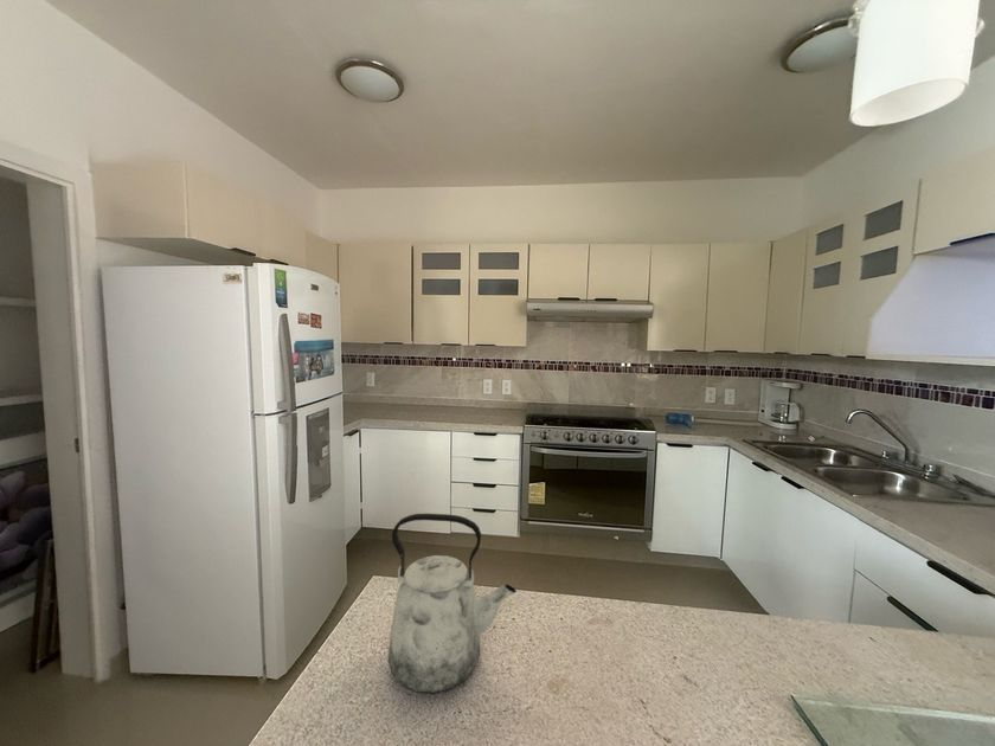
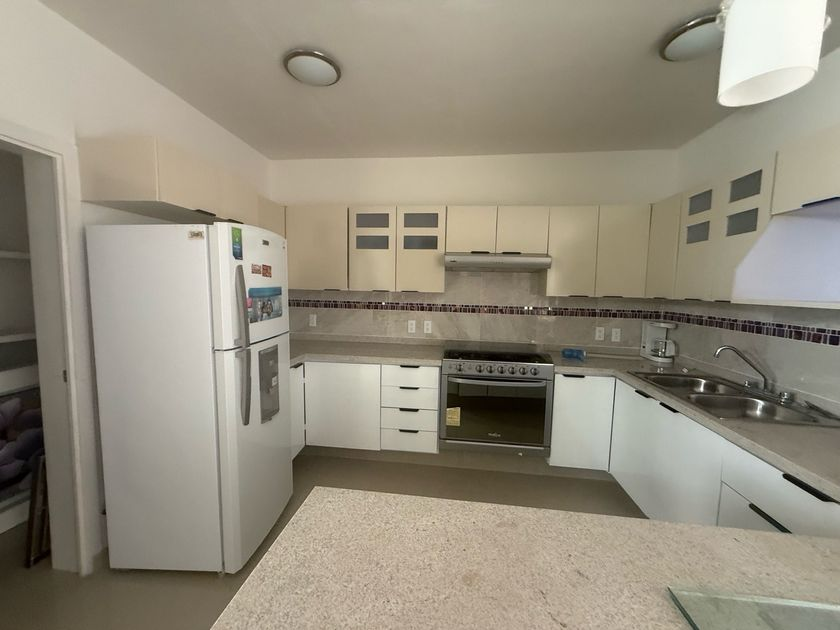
- kettle (452, 591)
